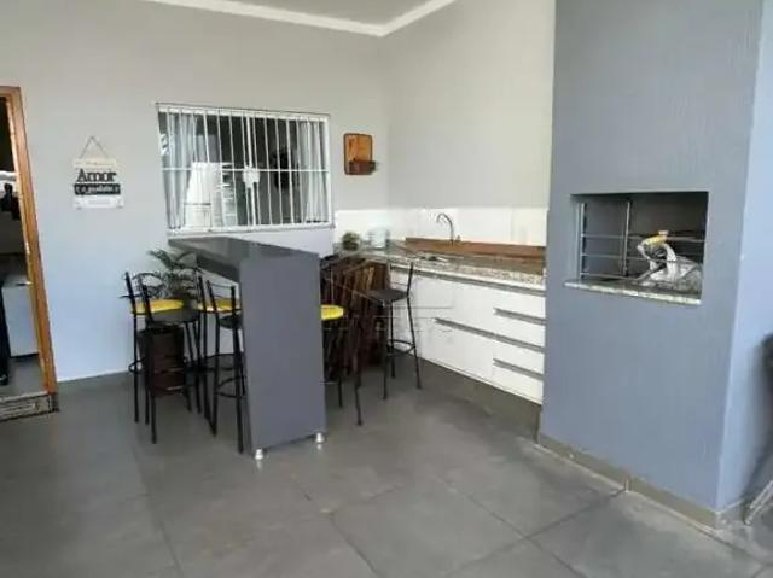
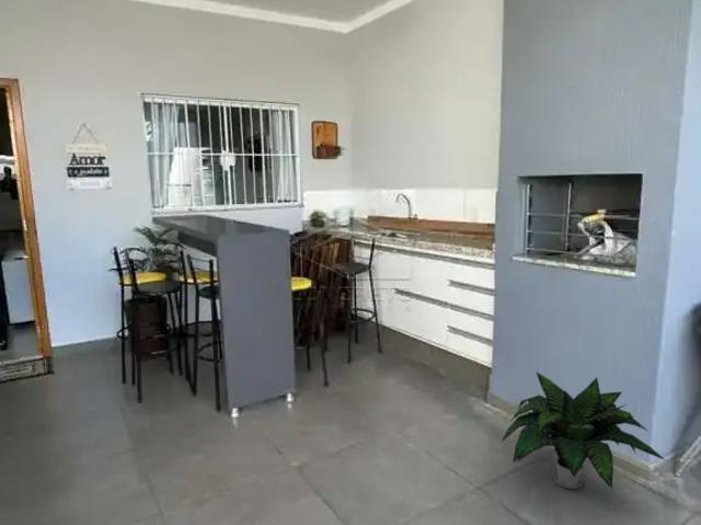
+ potted plant (574, 432)
